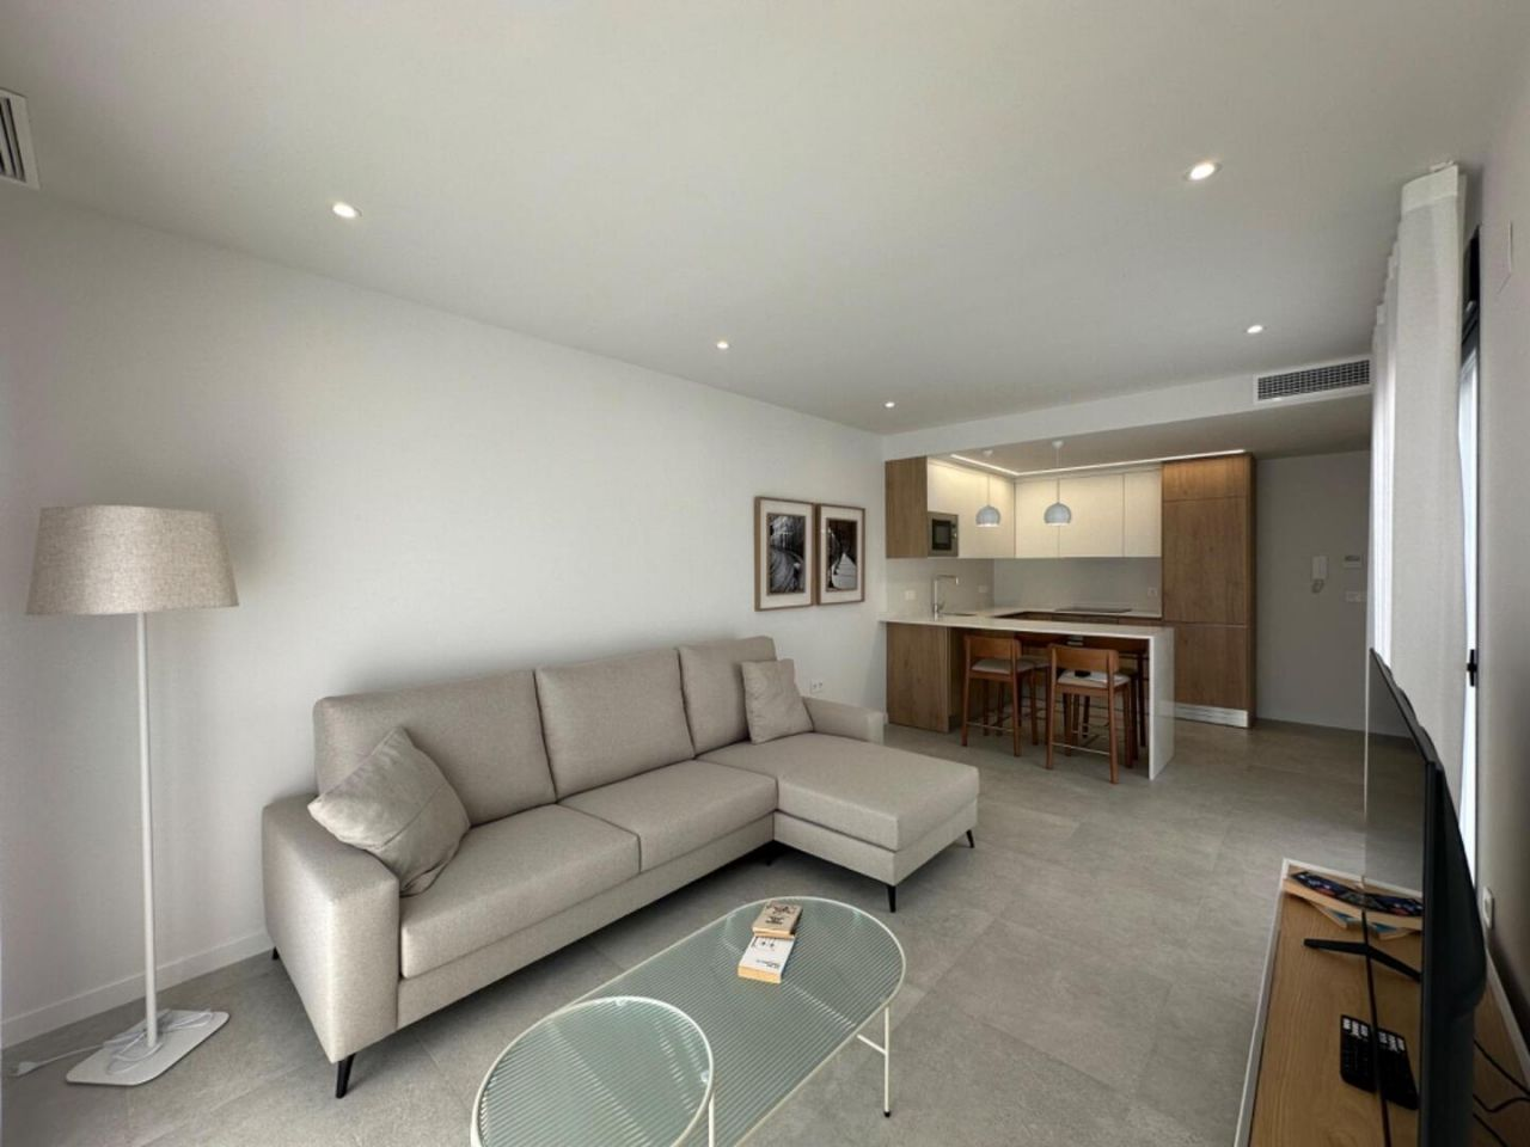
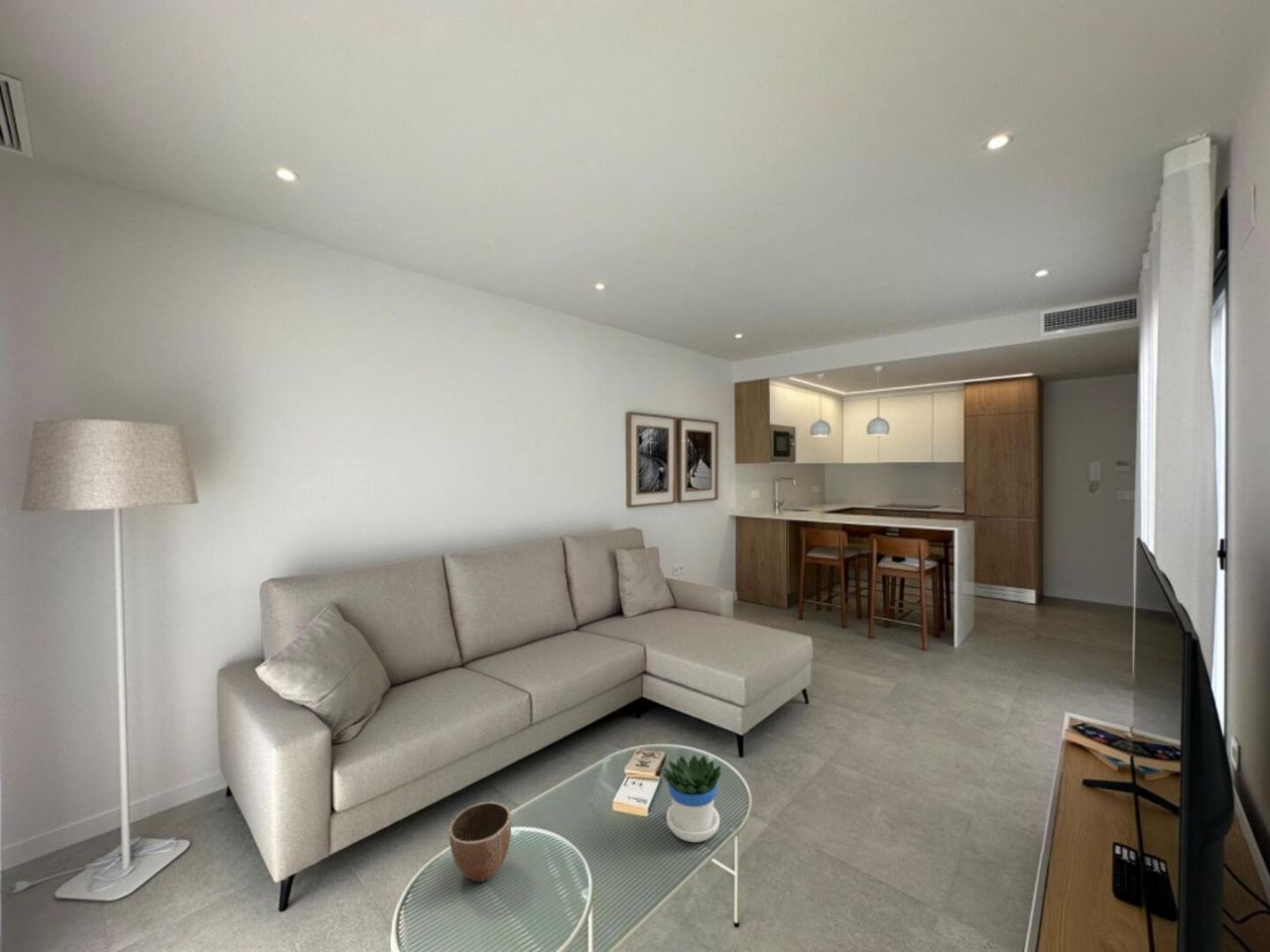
+ flowerpot (693, 798)
+ decorative bowl (480, 847)
